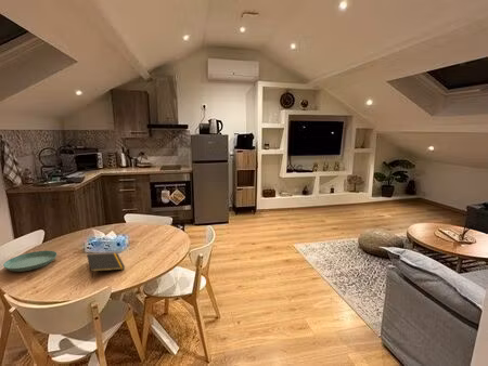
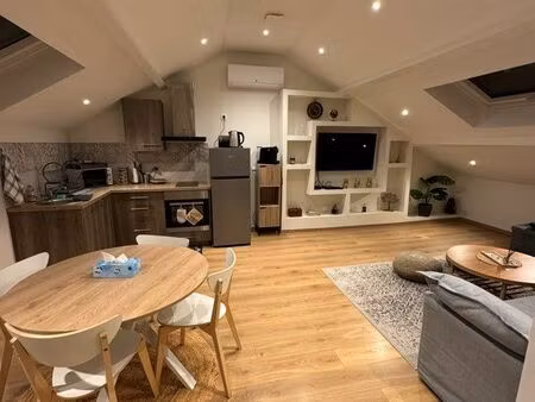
- saucer (31, 261)
- notepad (105, 261)
